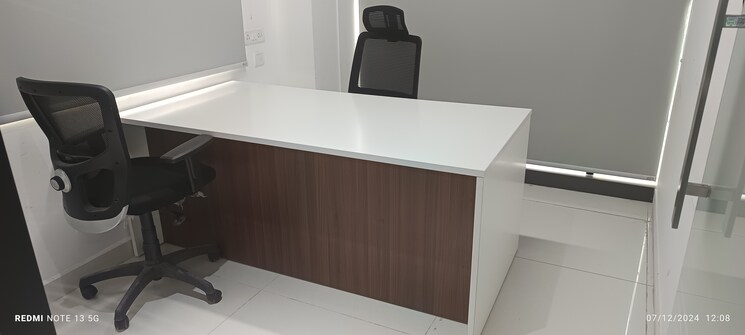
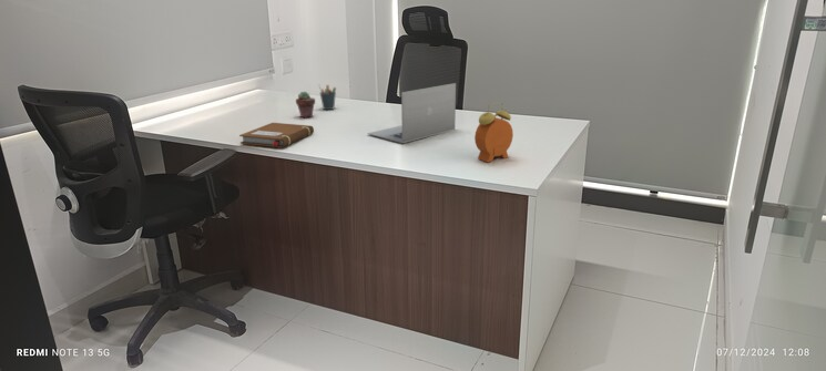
+ laptop (411, 109)
+ notebook (277, 134)
+ potted succulent (305, 103)
+ pen holder (327, 95)
+ alarm clock (493, 131)
